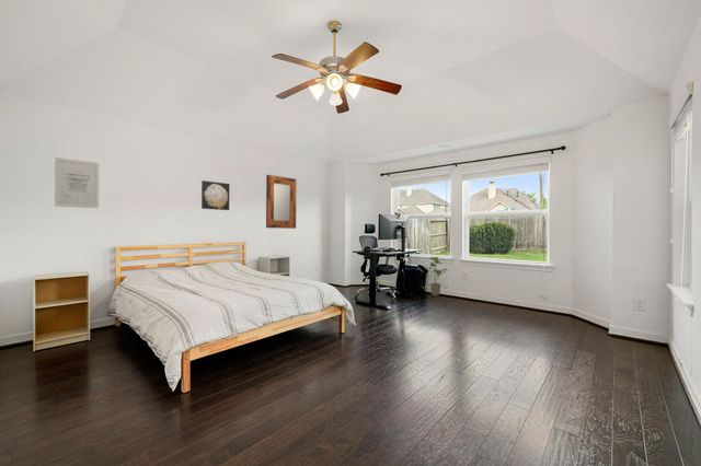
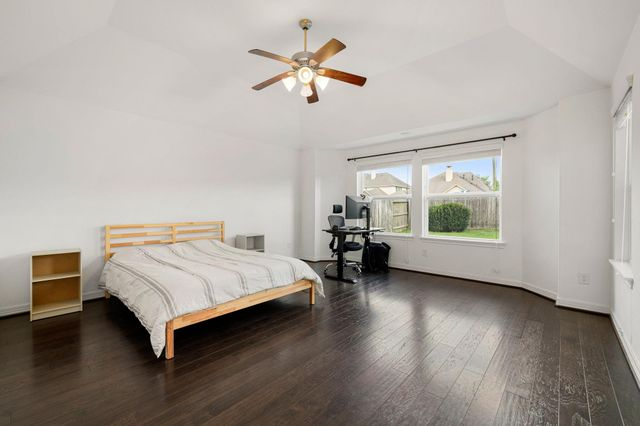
- house plant (438, 276)
- home mirror (281, 202)
- wall art (77, 184)
- wall art (216, 196)
